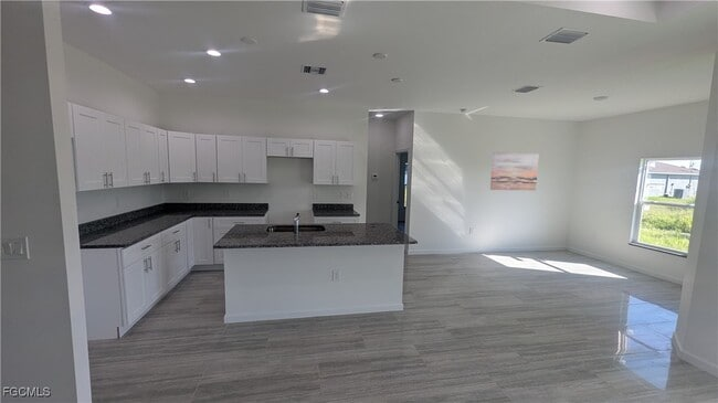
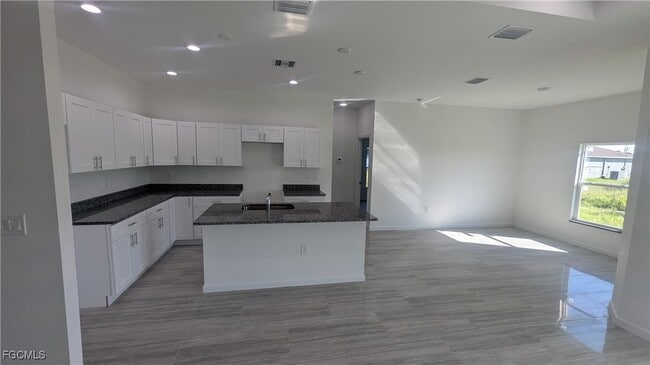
- wall art (514, 171)
